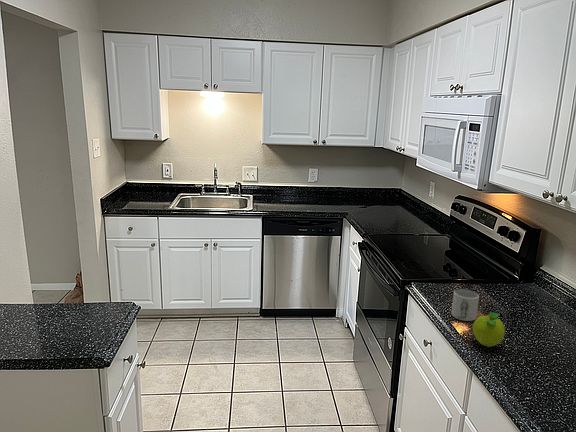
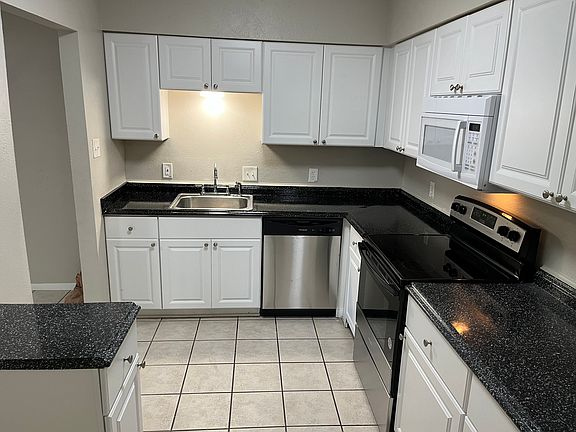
- fruit (488, 329)
- mug (464, 303)
